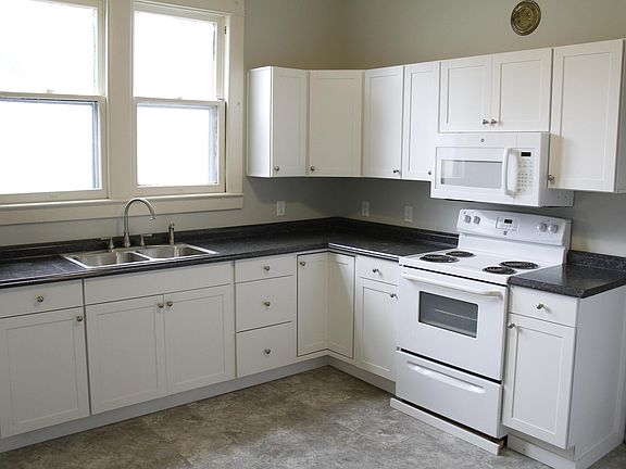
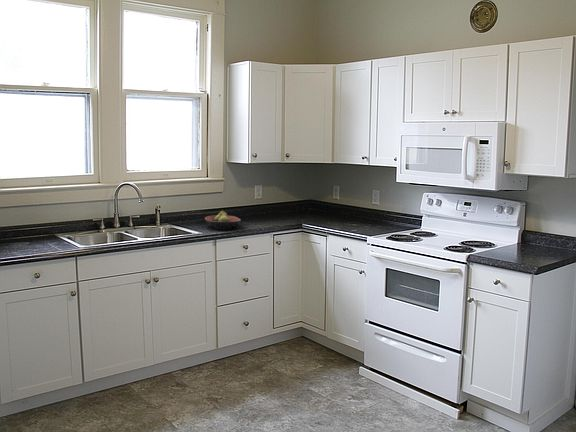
+ fruit bowl (222, 219)
